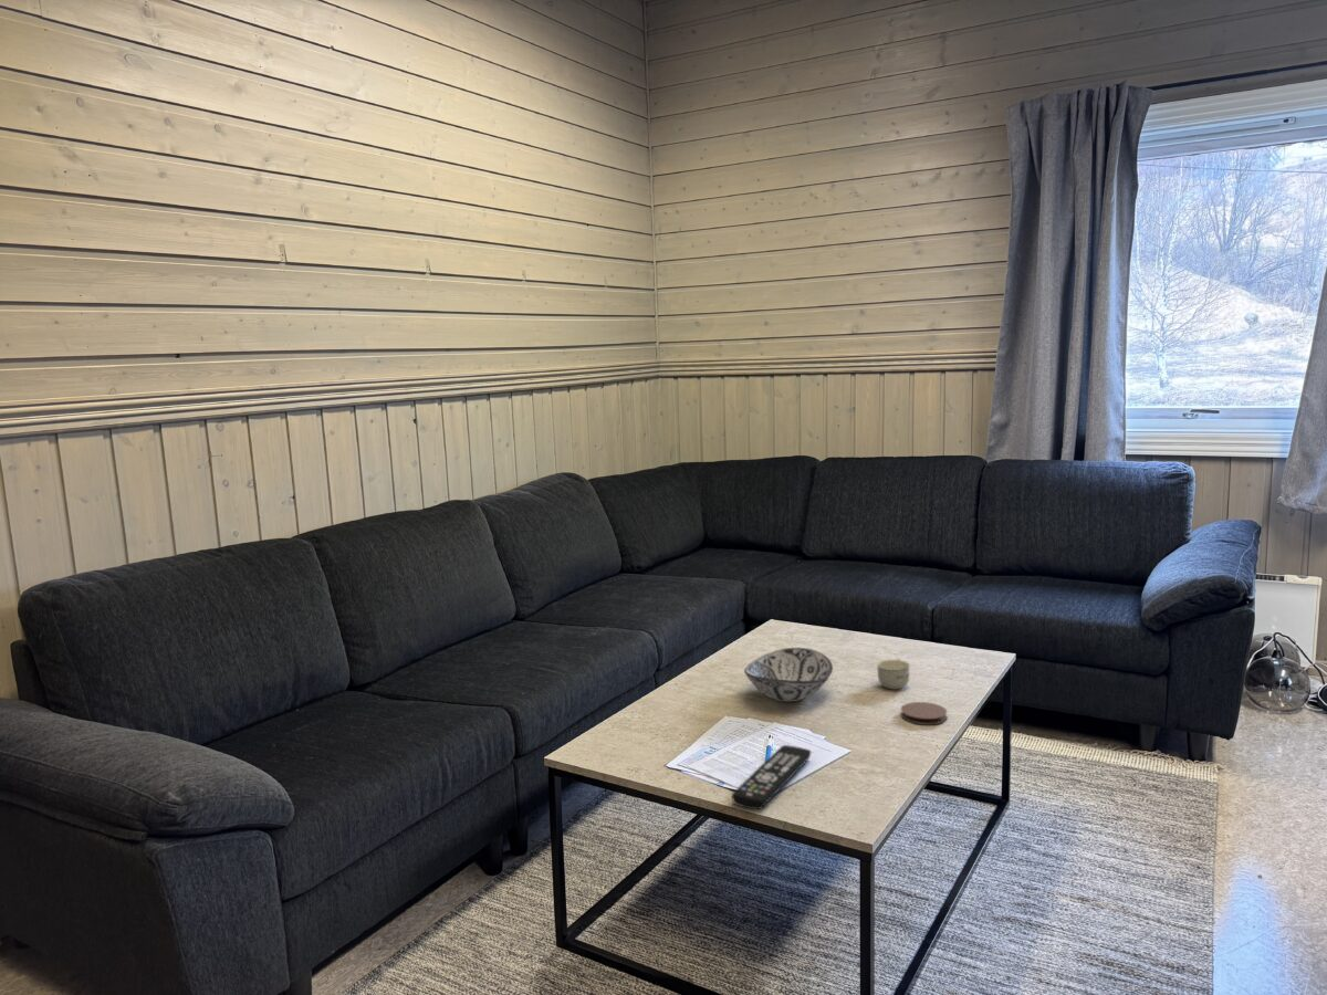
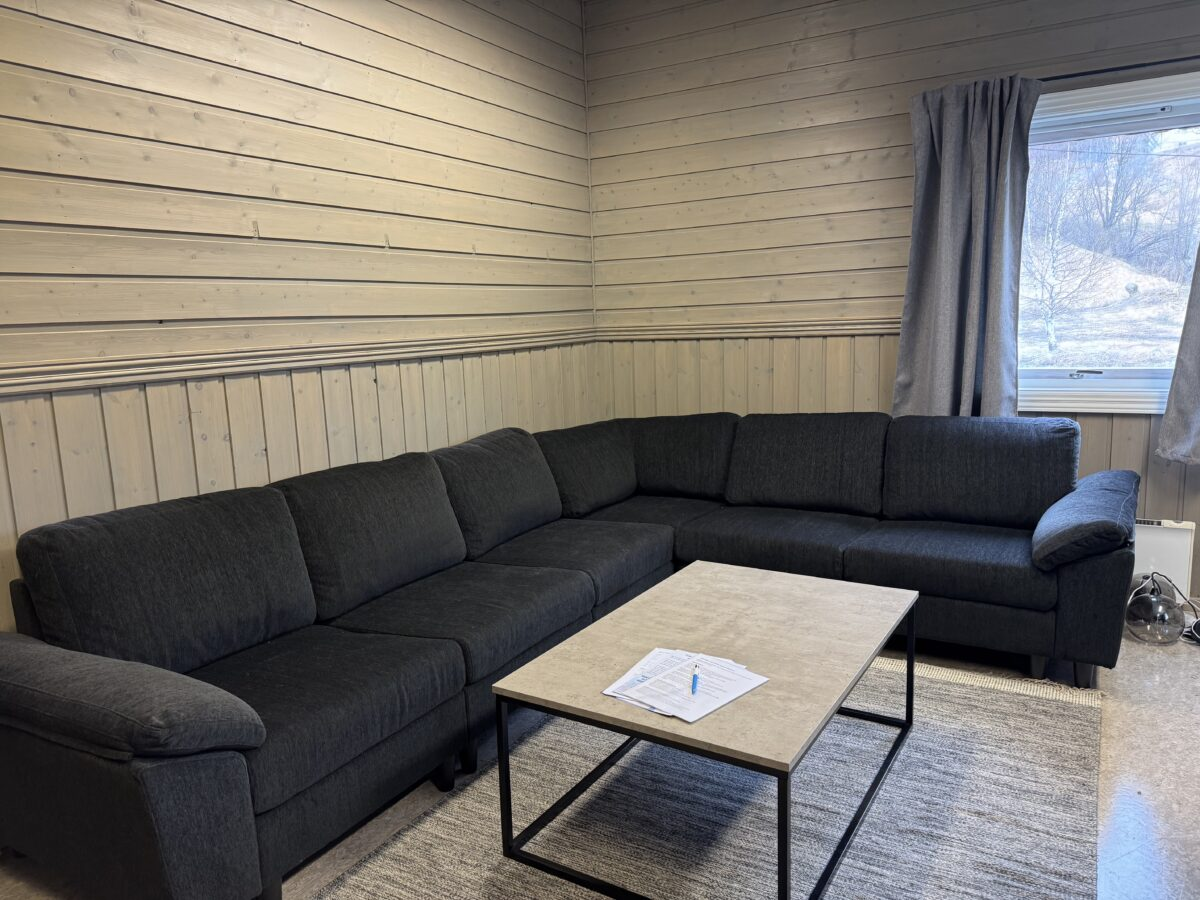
- decorative bowl (788, 679)
- coaster (923, 712)
- cup (895, 673)
- remote control (773, 775)
